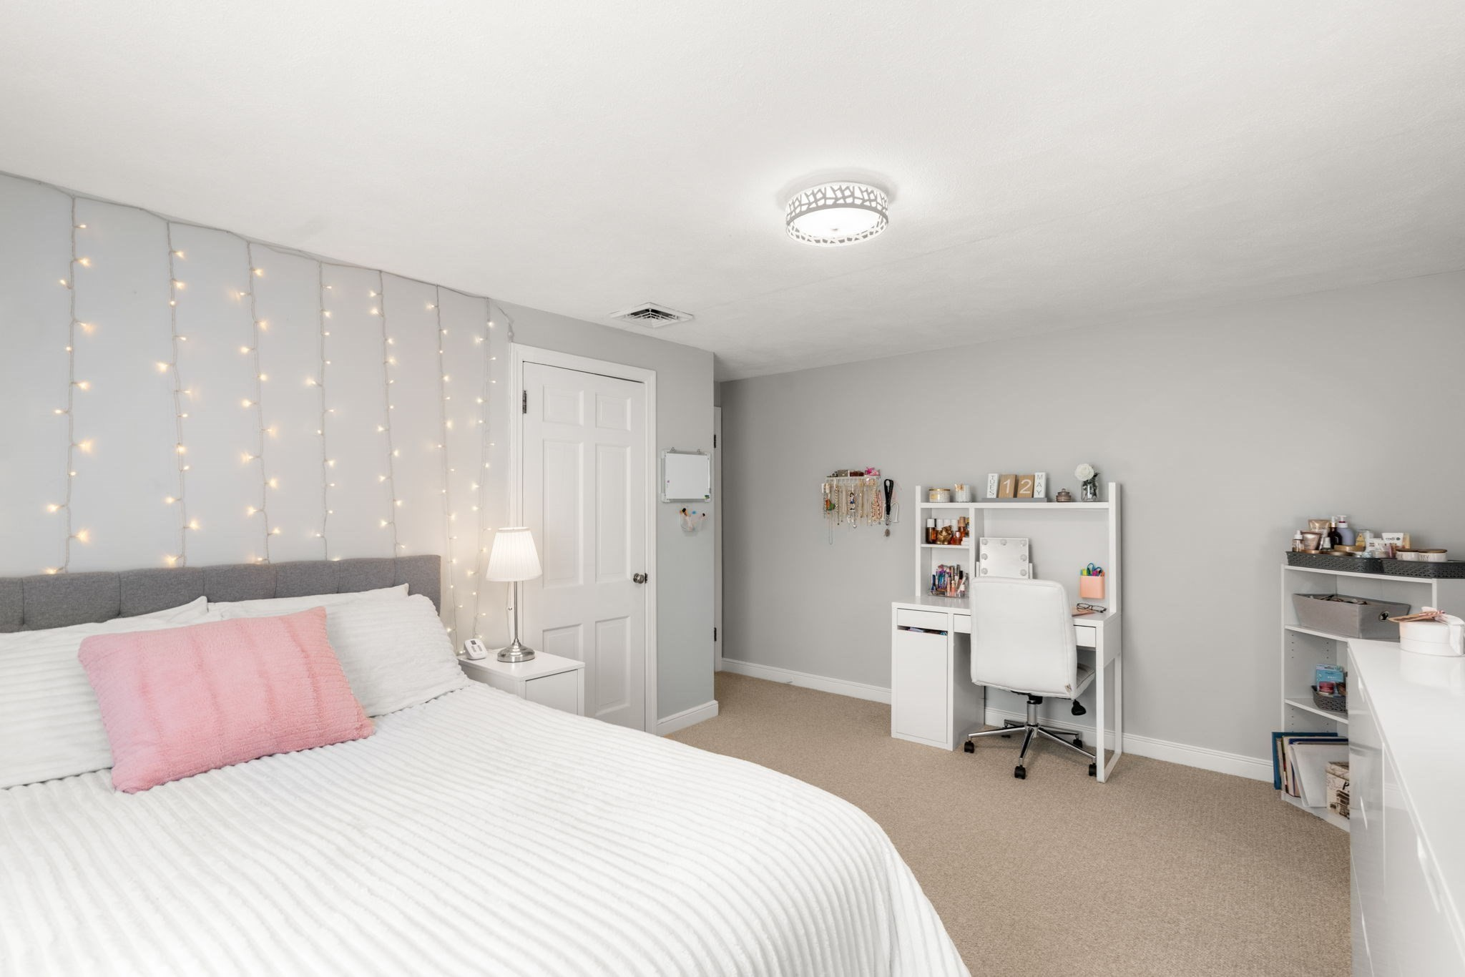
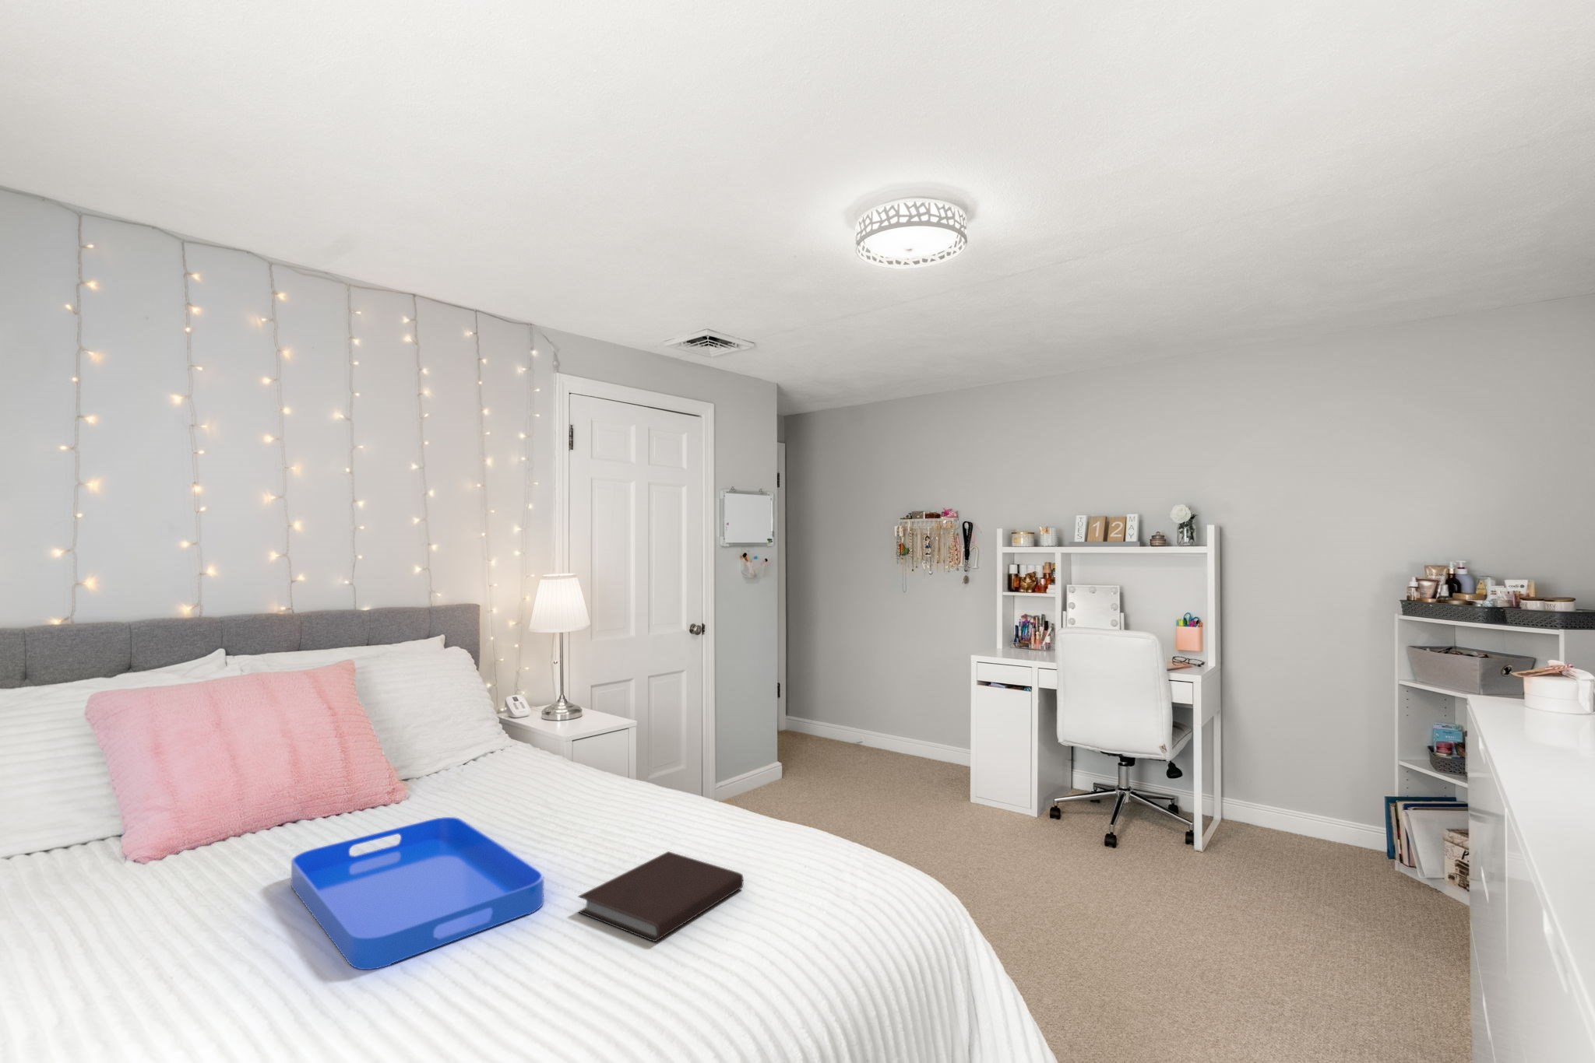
+ notebook (662, 892)
+ serving tray (414, 879)
